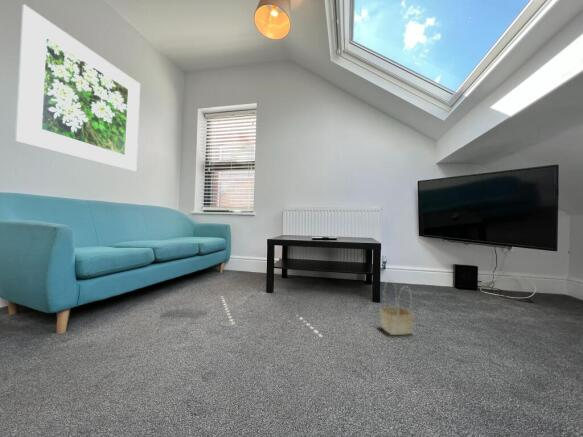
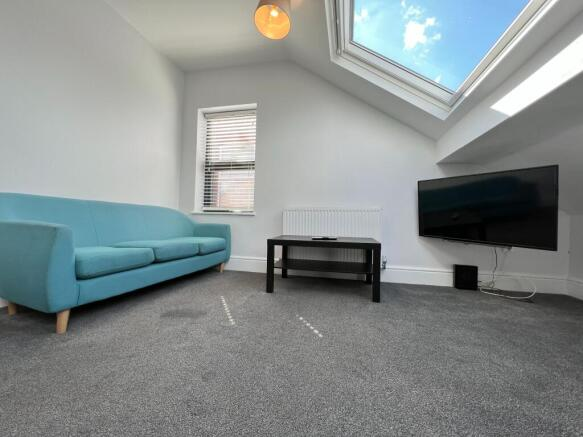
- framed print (91, 105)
- basket (397, 307)
